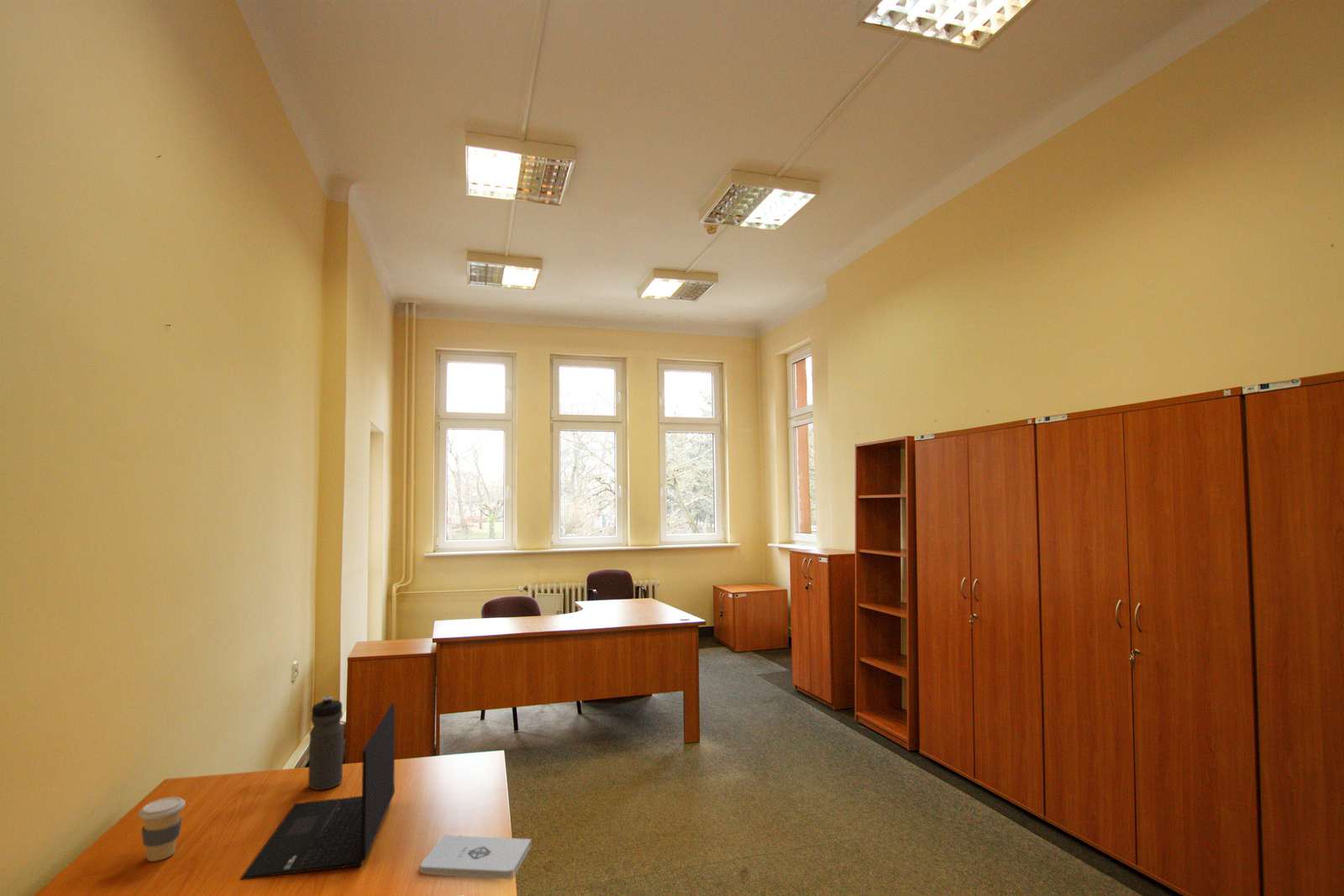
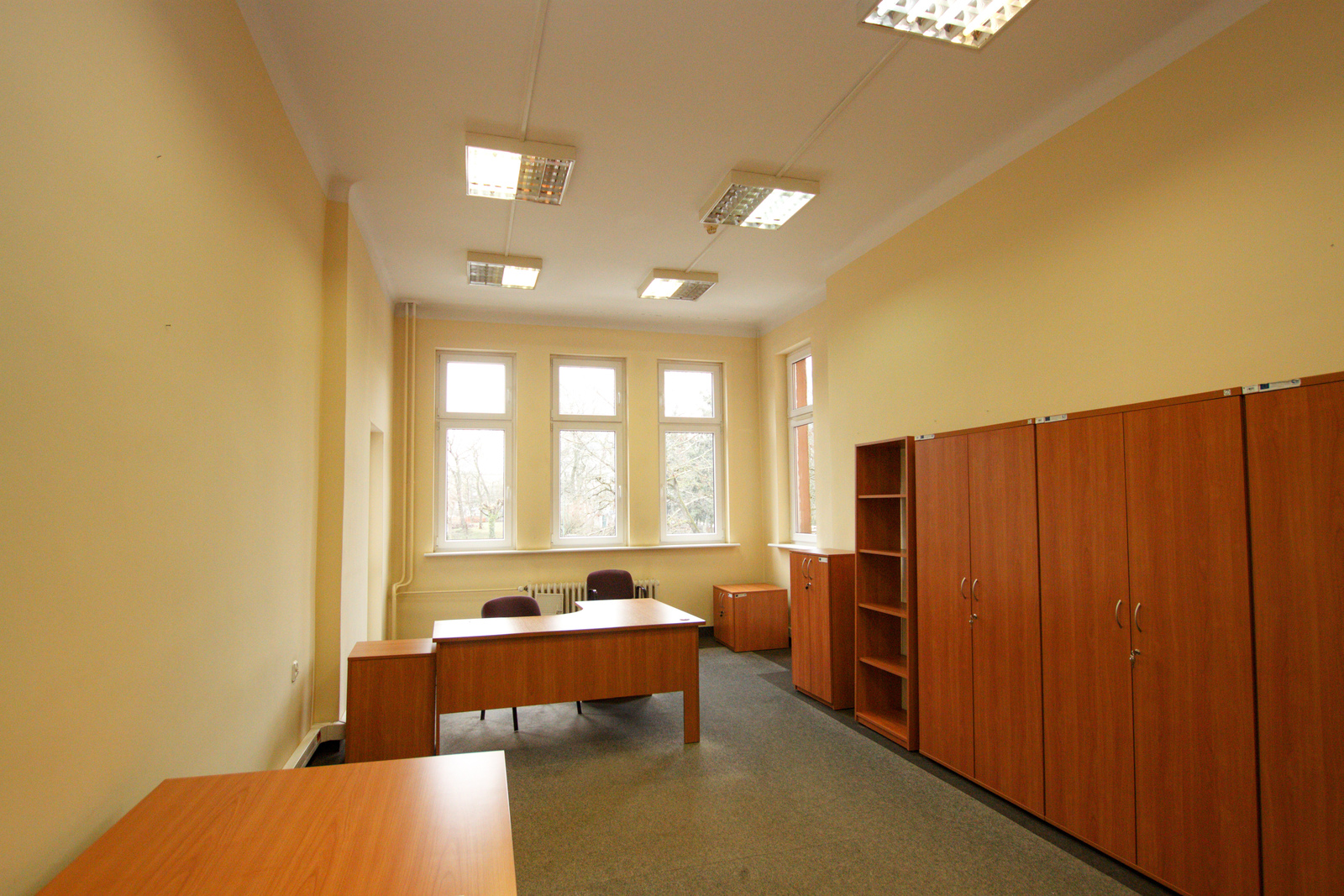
- coffee cup (161, 829)
- water bottle (326, 740)
- laptop (332, 799)
- notepad (476, 856)
